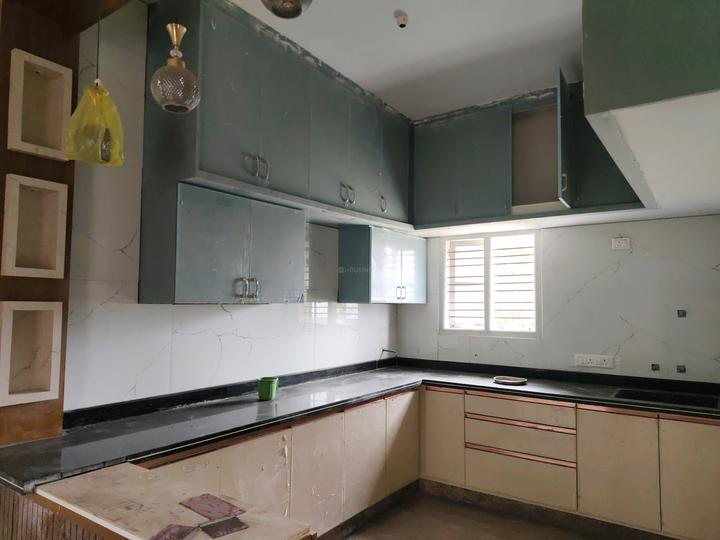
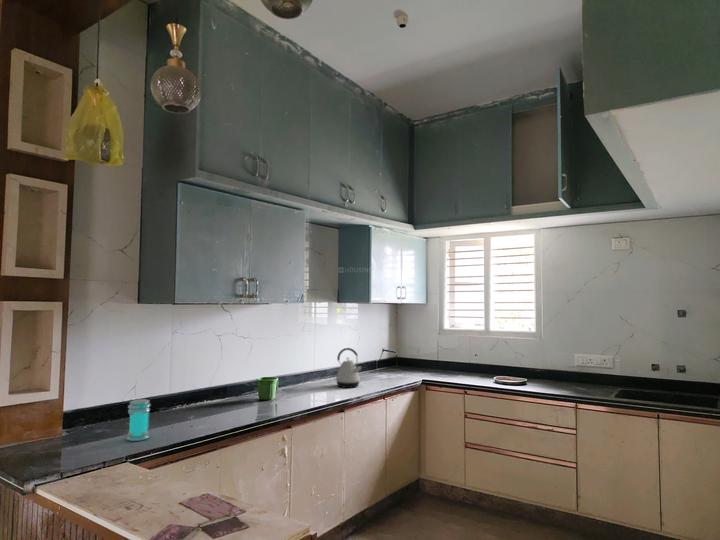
+ kettle (348, 367)
+ jar (139, 419)
